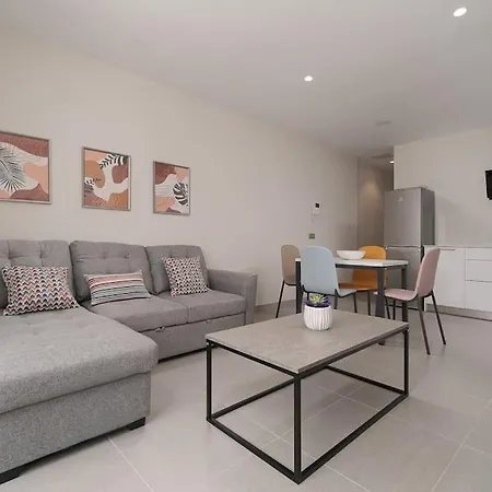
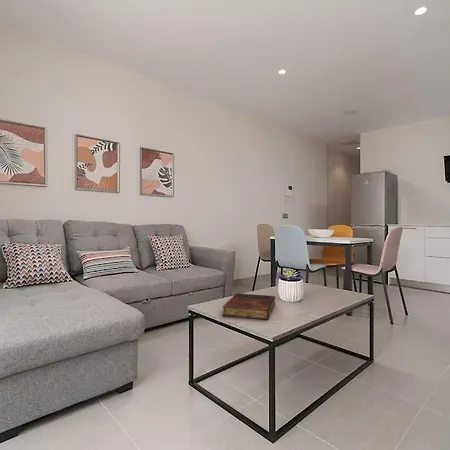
+ book (250, 305)
